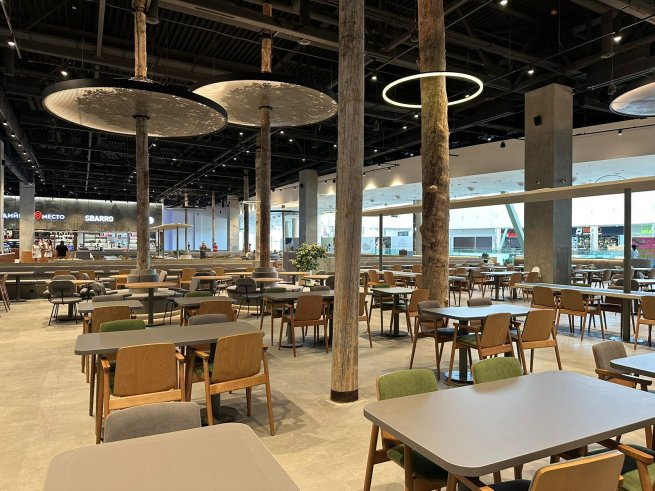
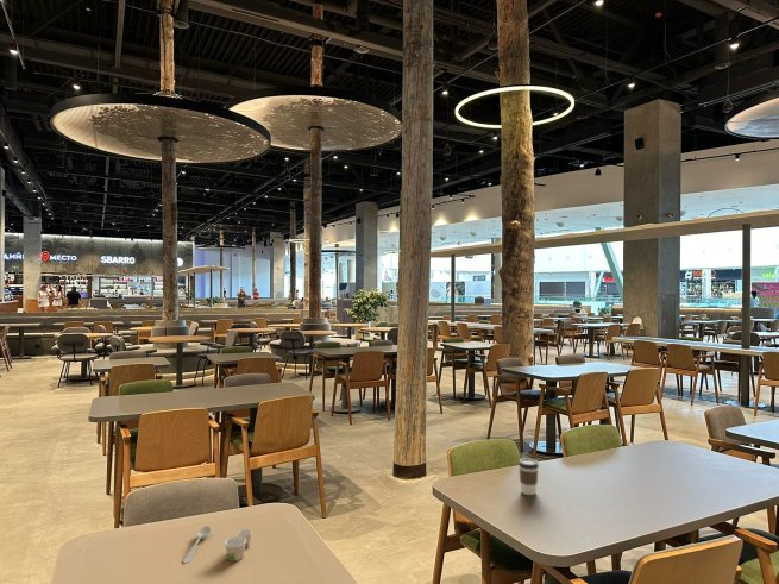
+ paper cup (239, 544)
+ coffee cup (528, 476)
+ spoon (196, 544)
